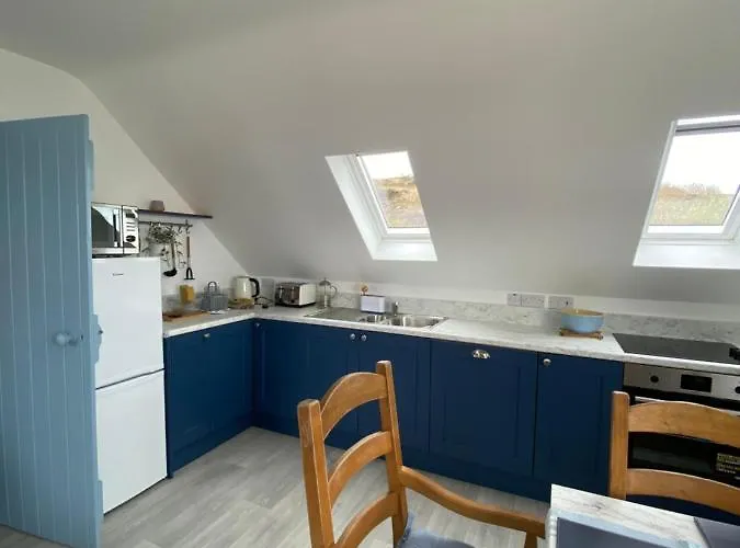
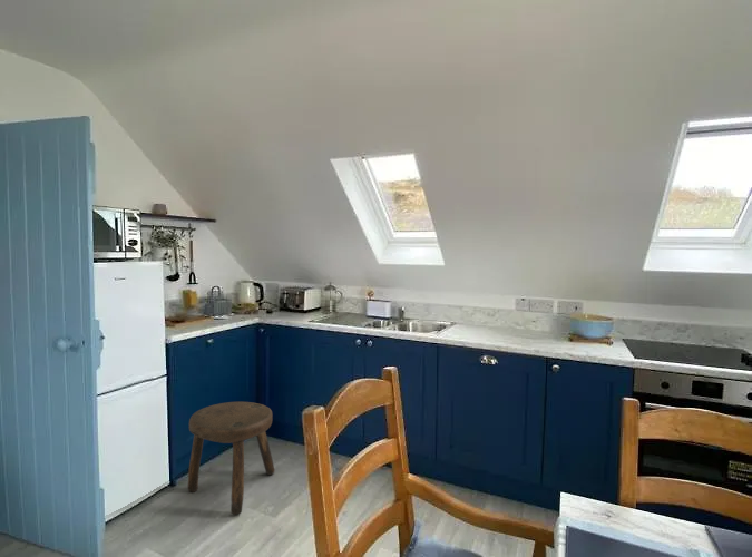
+ stool (238, 451)
